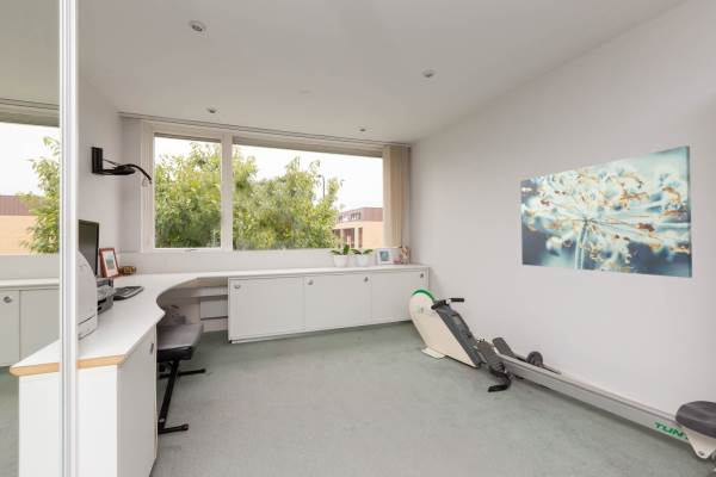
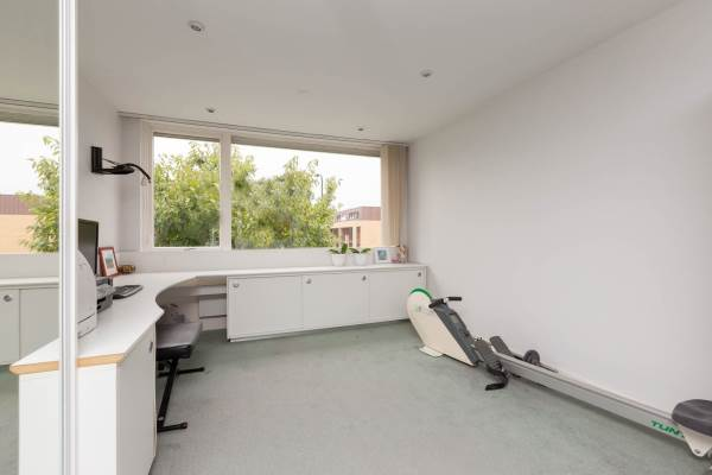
- wall art (587, 218)
